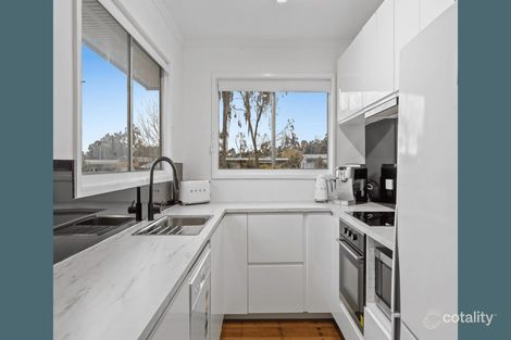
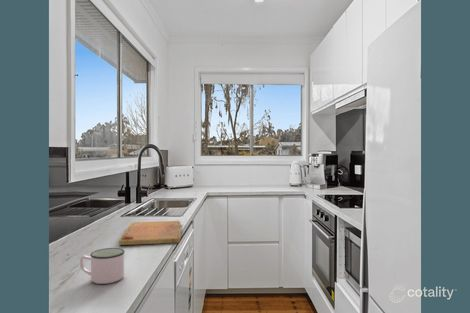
+ mug (102, 265)
+ cutting board (153, 231)
